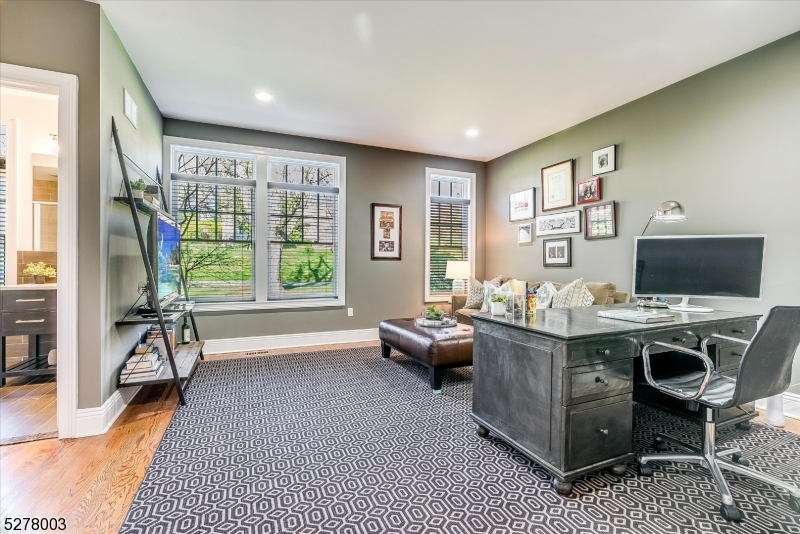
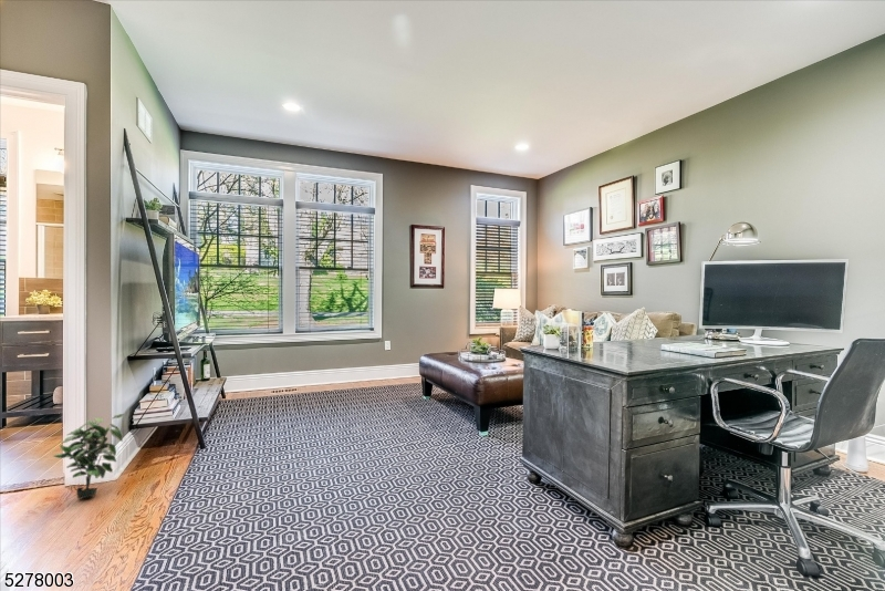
+ potted plant (92, 455)
